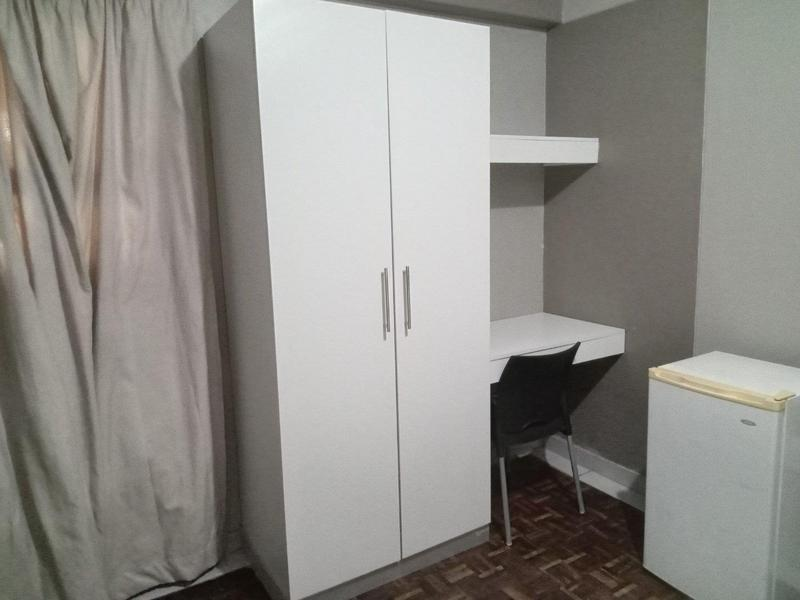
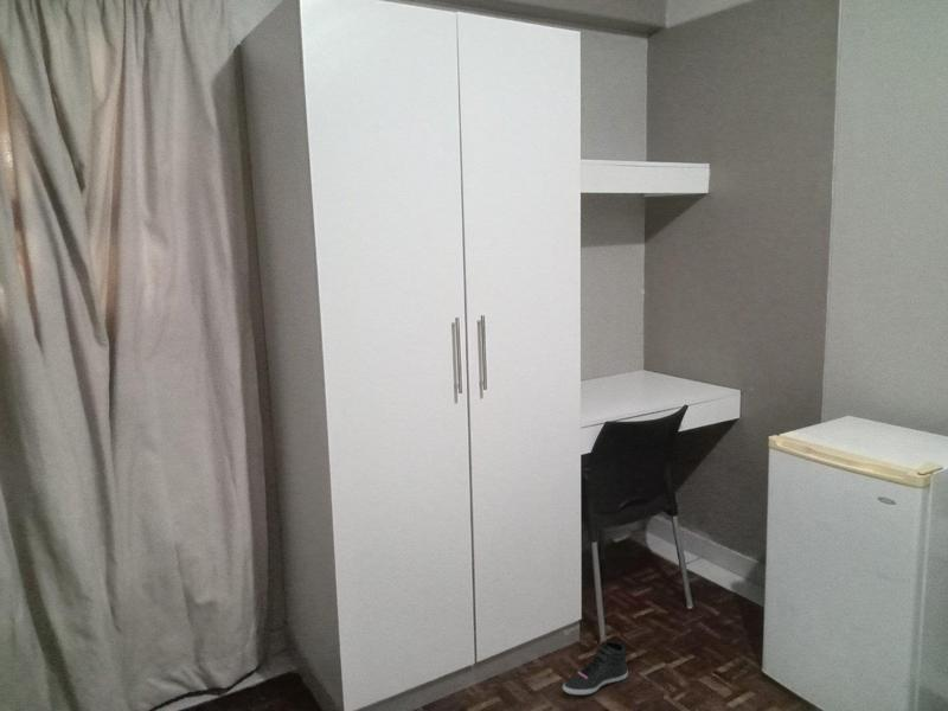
+ sneaker (594, 665)
